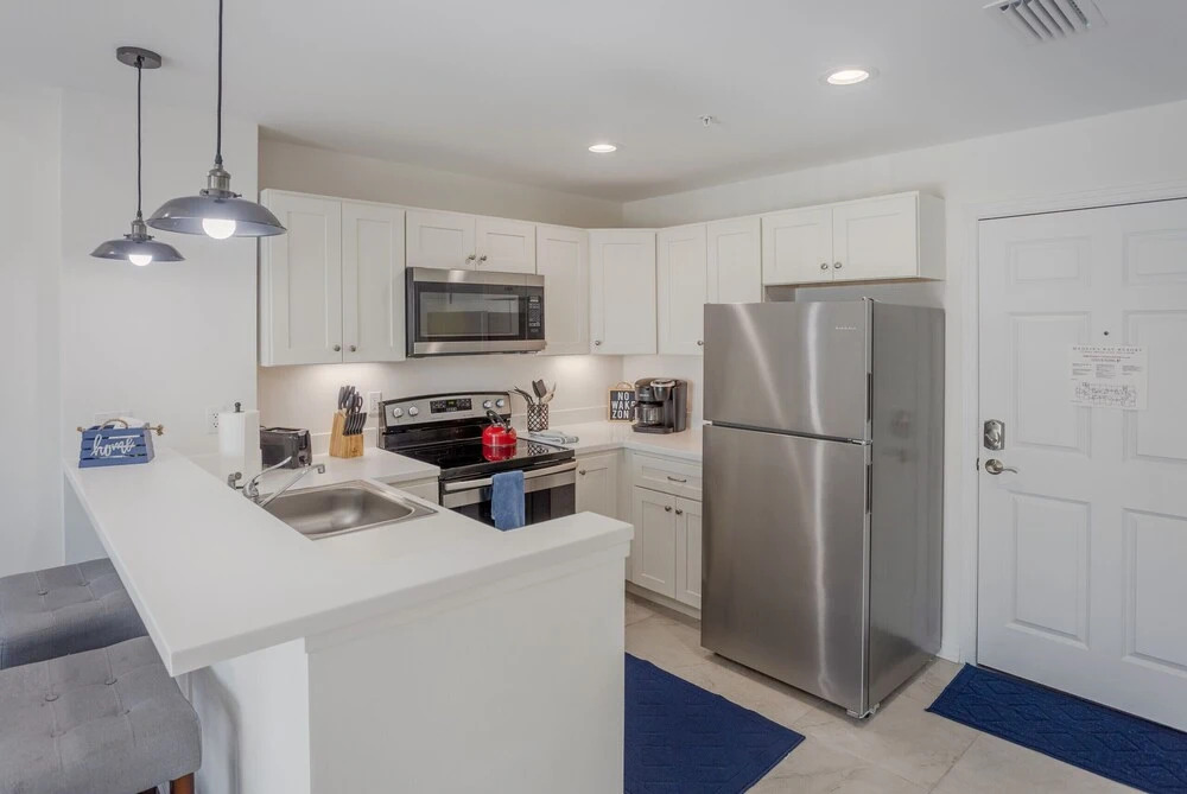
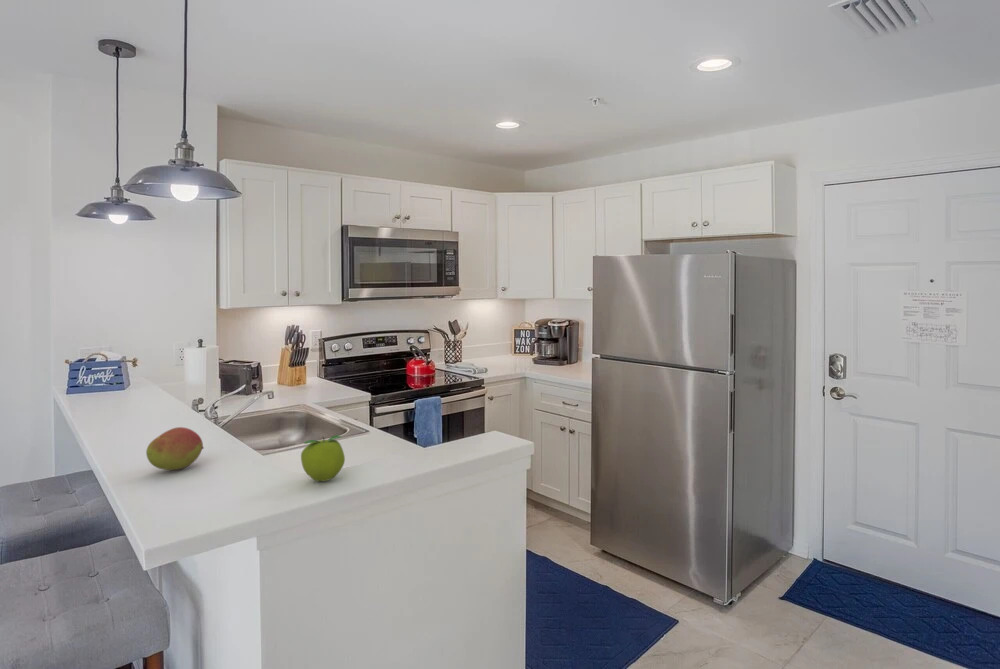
+ fruit (176, 448)
+ fruit (323, 457)
